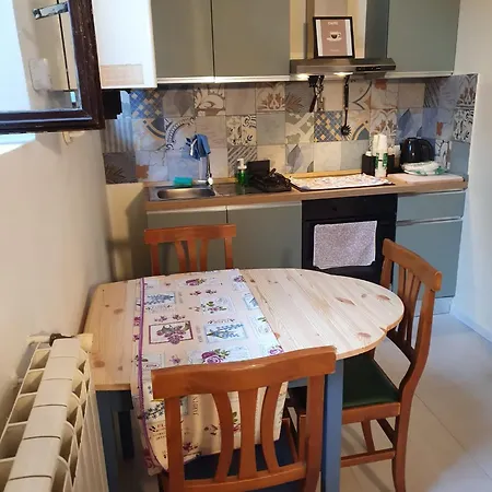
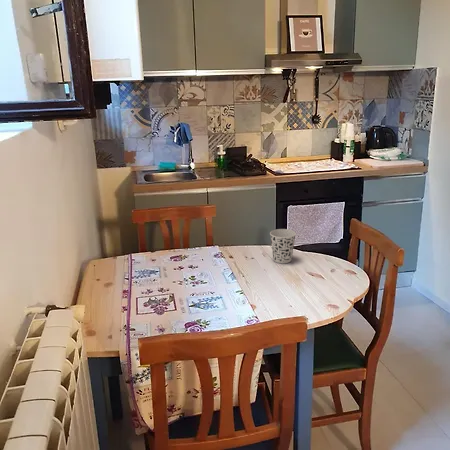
+ cup (282, 246)
